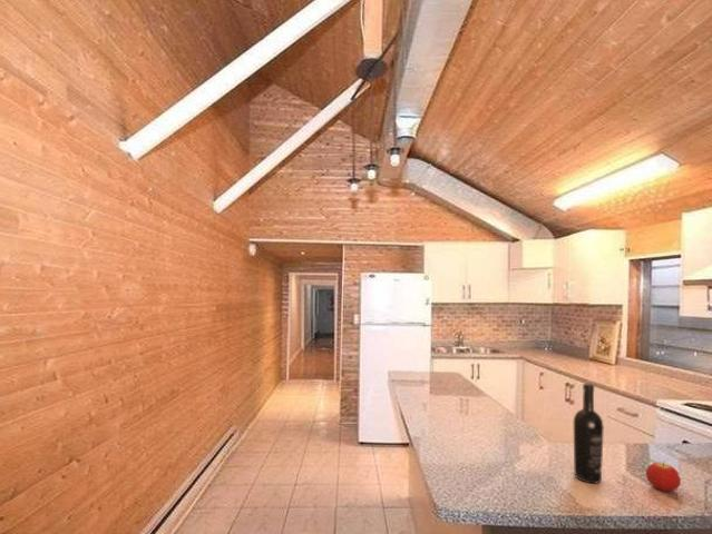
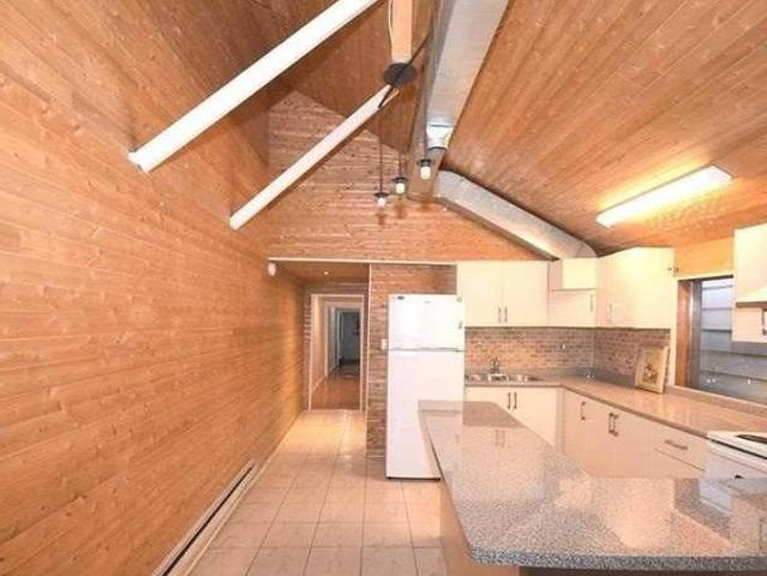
- wine bottle (587, 431)
- fruit (662, 475)
